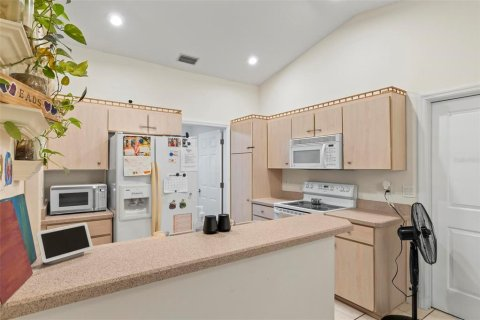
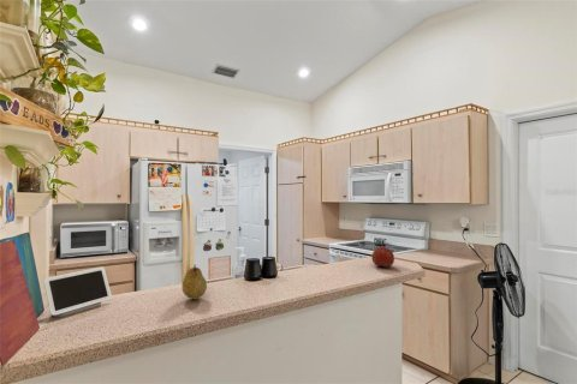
+ fruit (194, 280)
+ fruit (382, 256)
